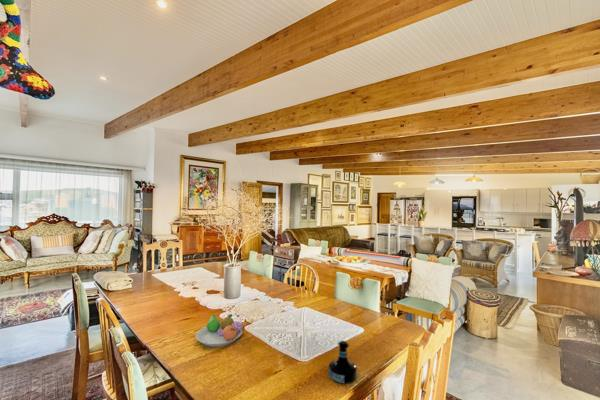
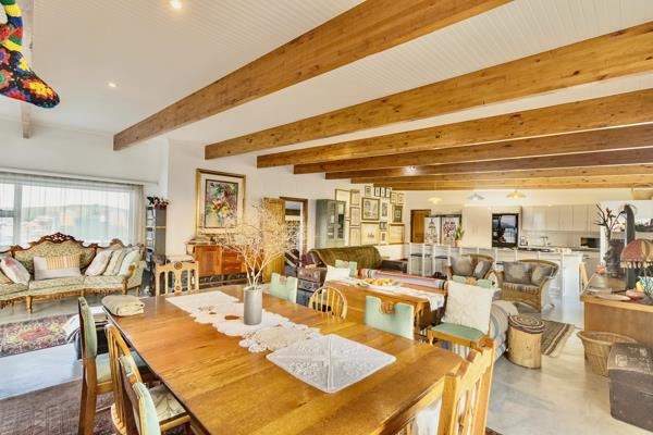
- tequila bottle (342, 359)
- fruit bowl (219, 327)
